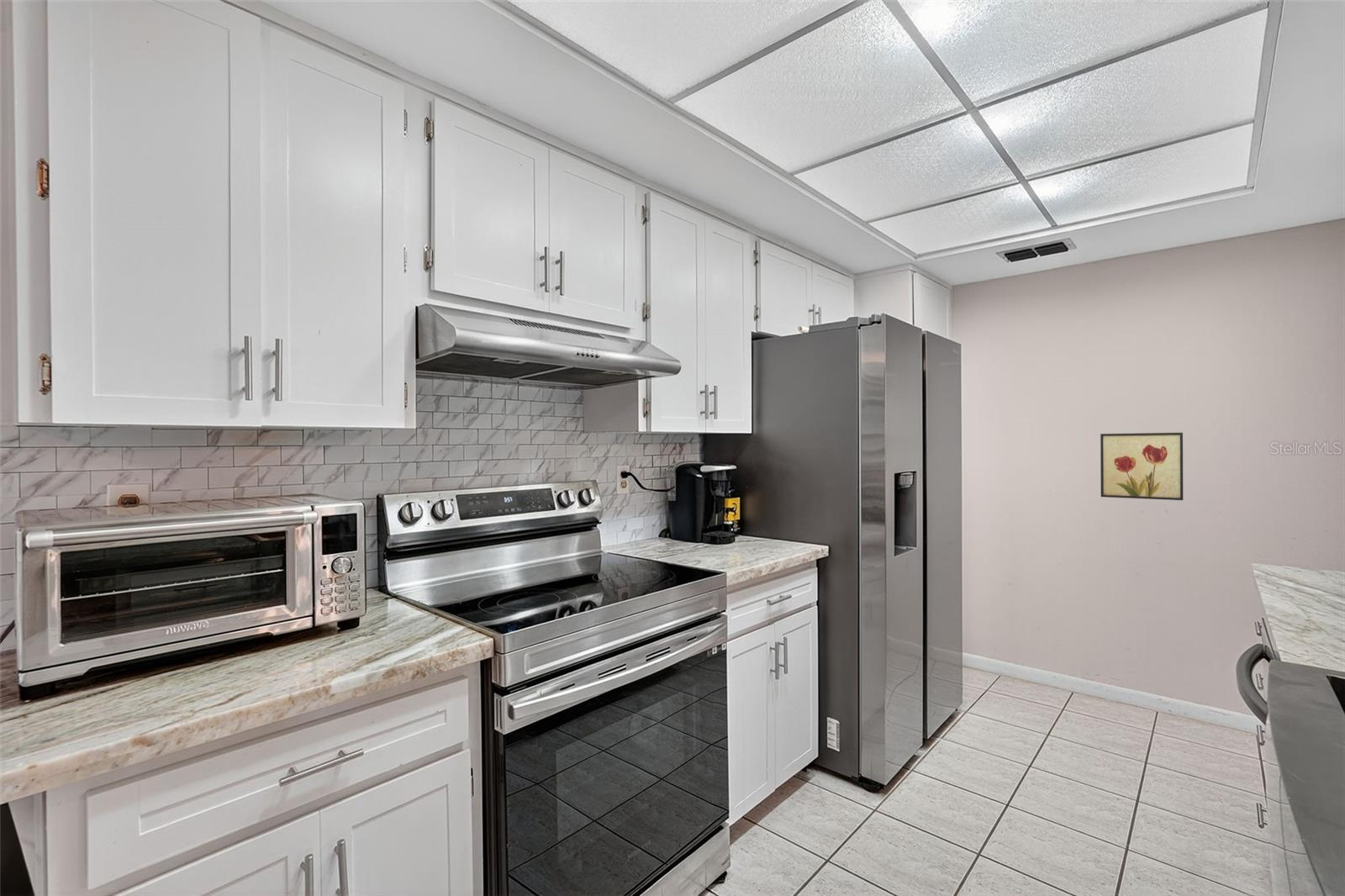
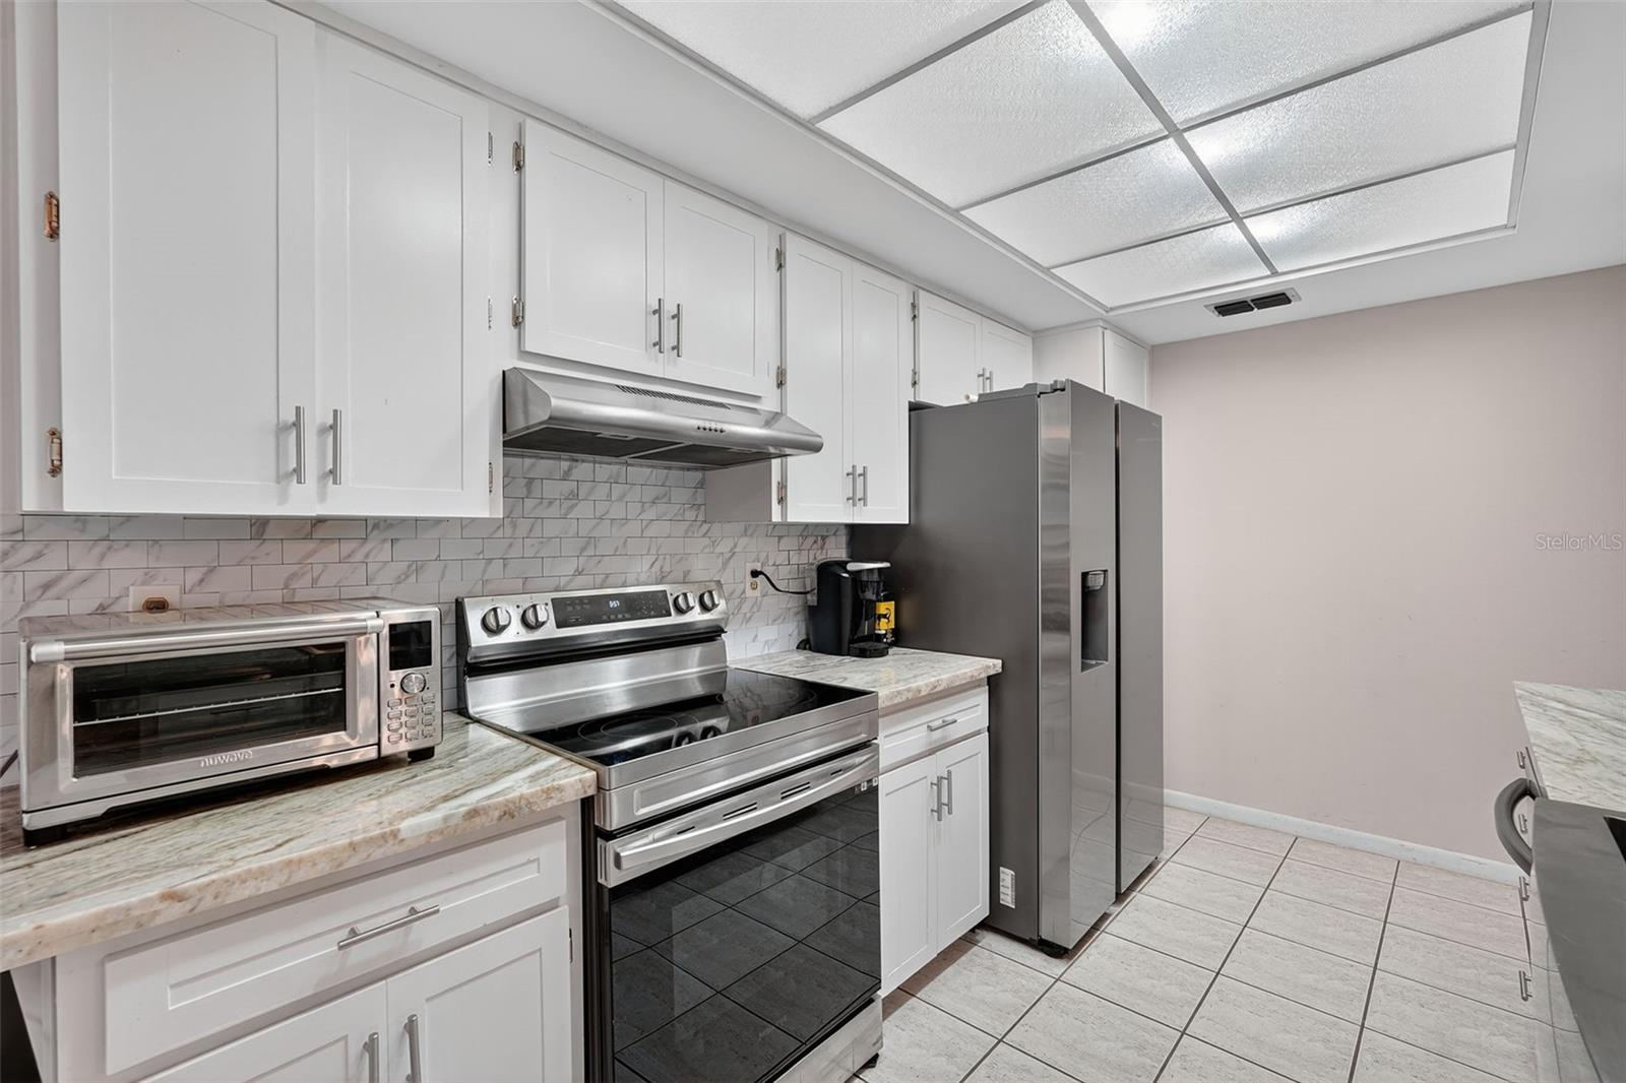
- wall art (1140, 466)
